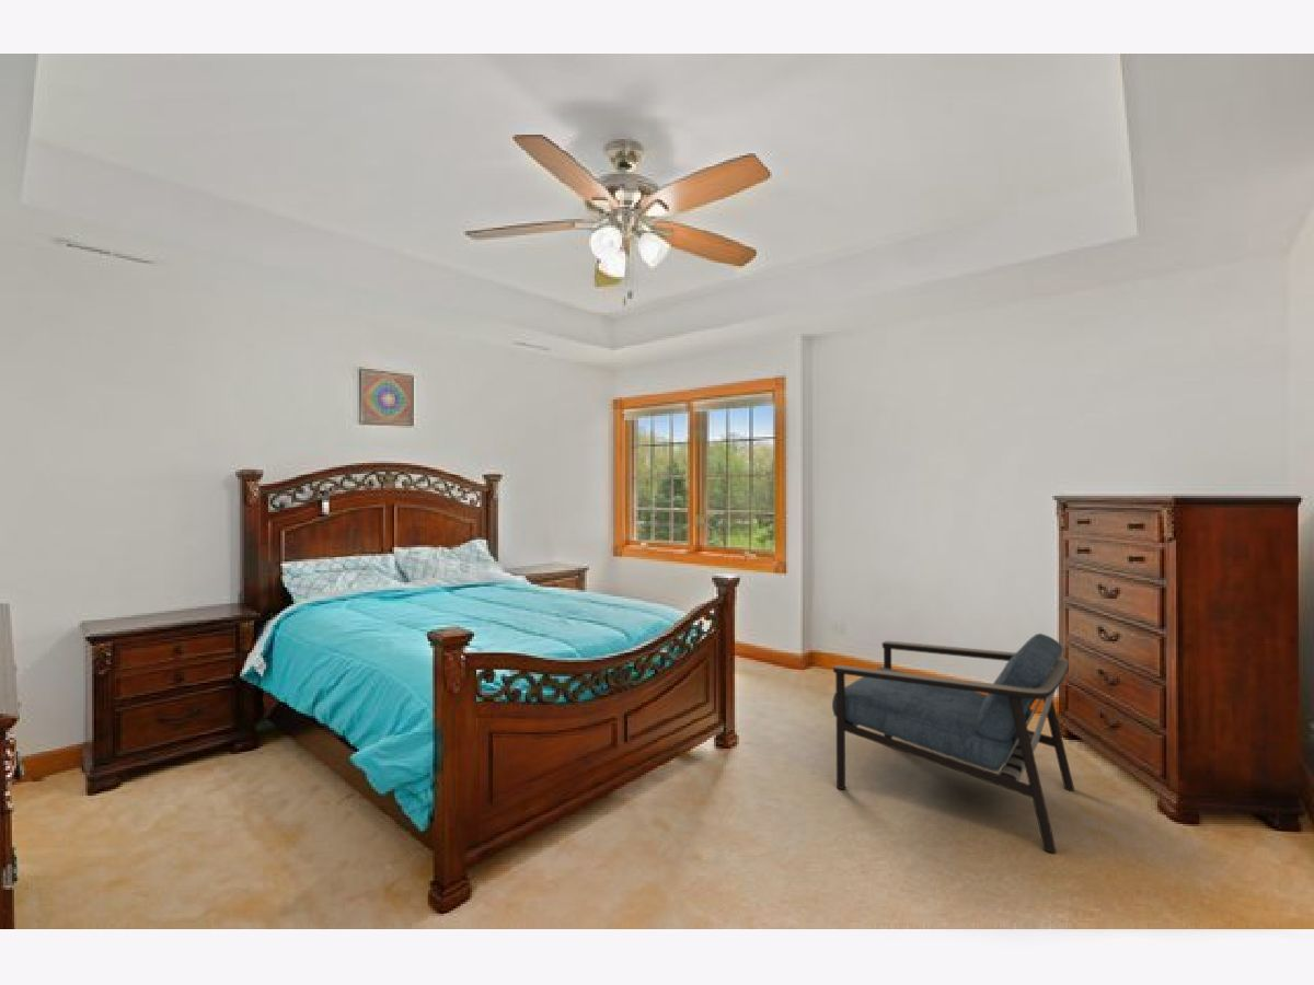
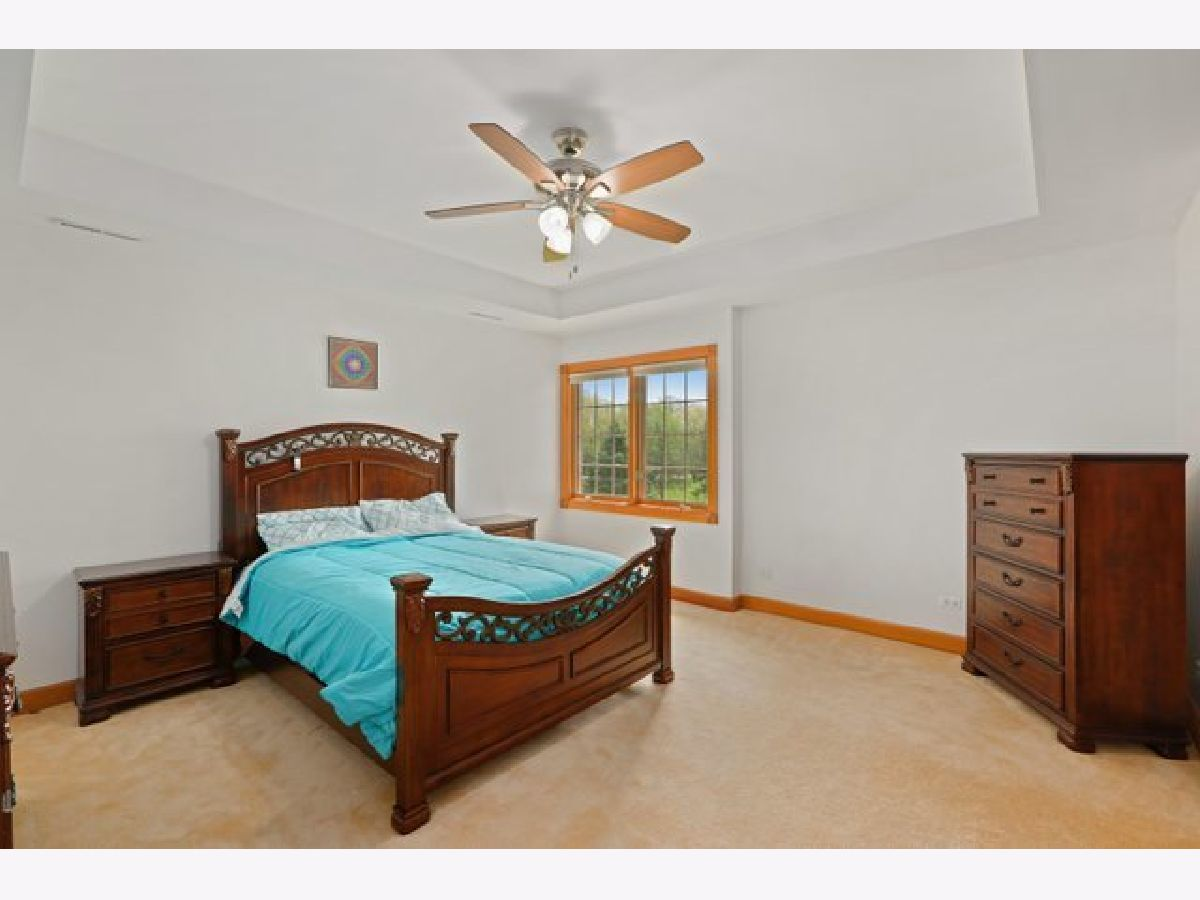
- armchair (949, 709)
